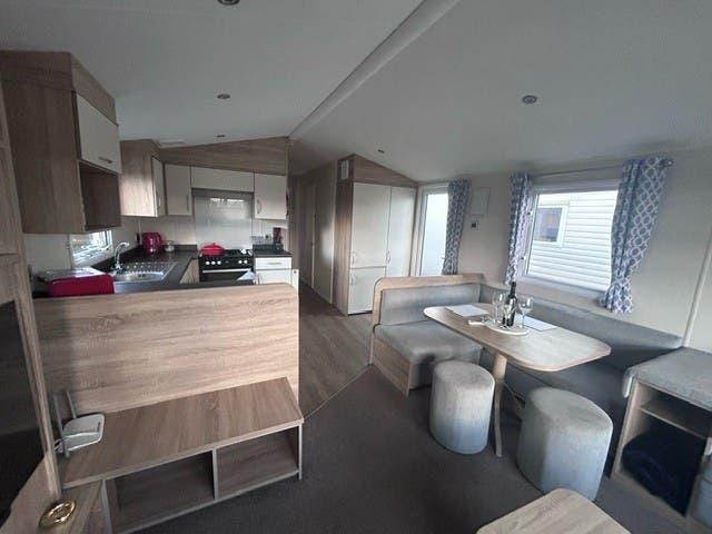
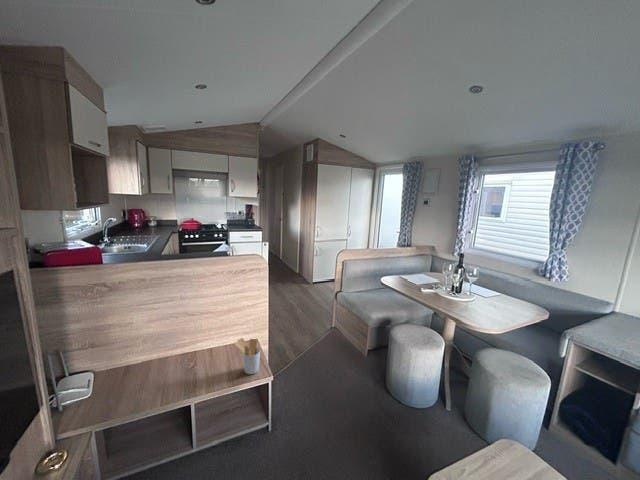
+ utensil holder (247, 355)
